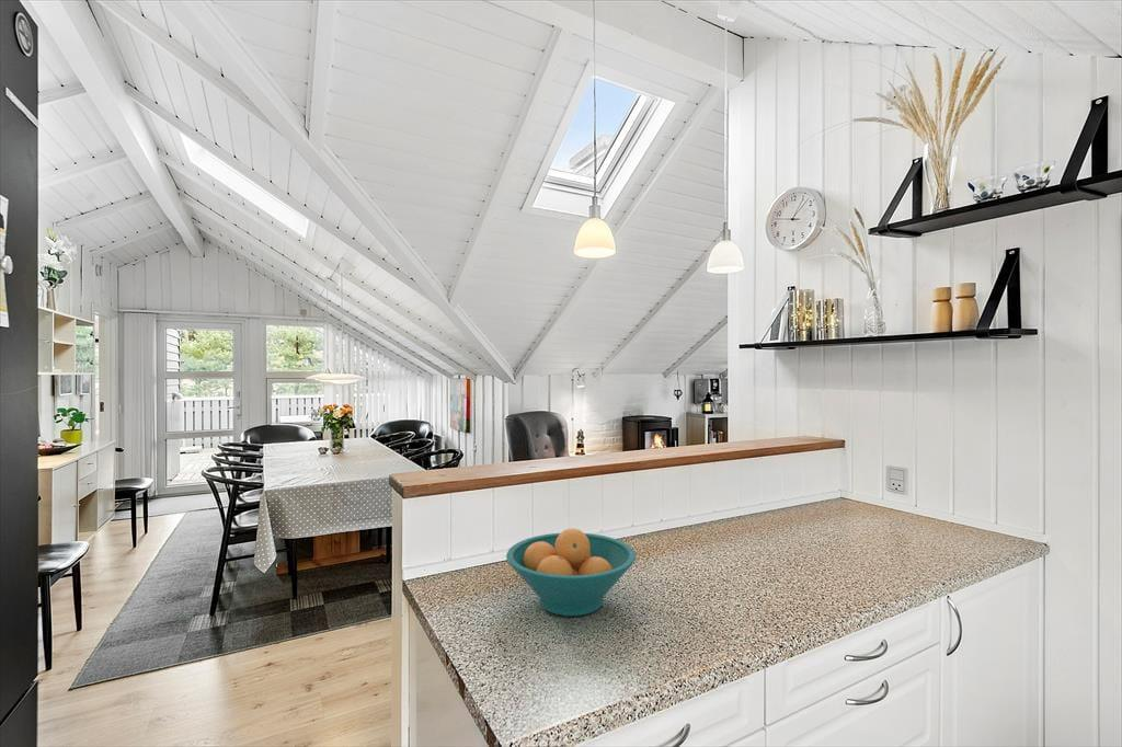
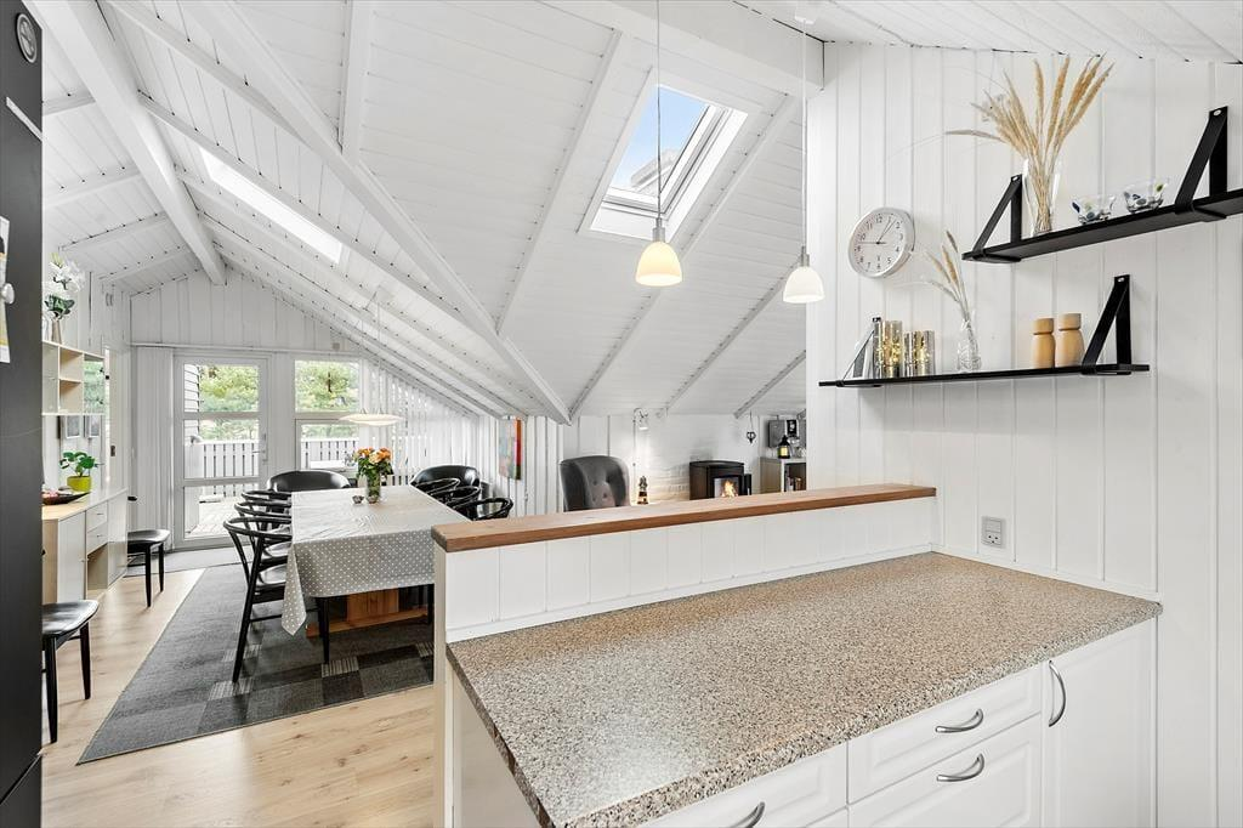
- fruit bowl (571, 565)
